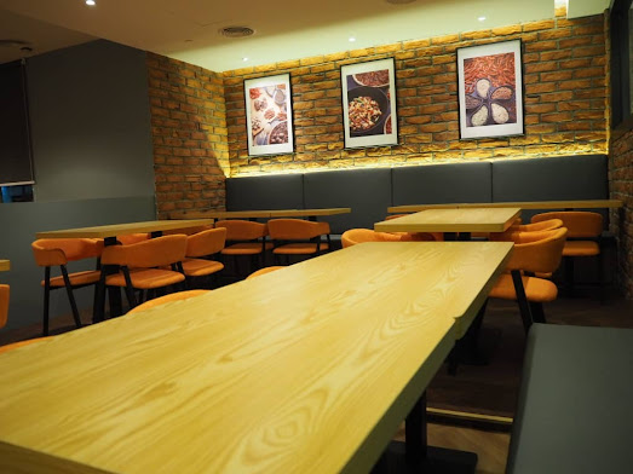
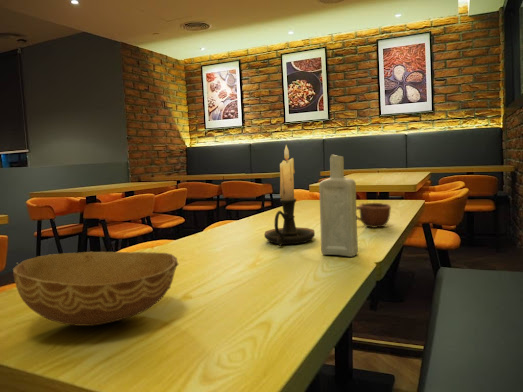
+ bottle (338, 204)
+ candle holder (285, 193)
+ bowl (101, 287)
+ mug (373, 215)
